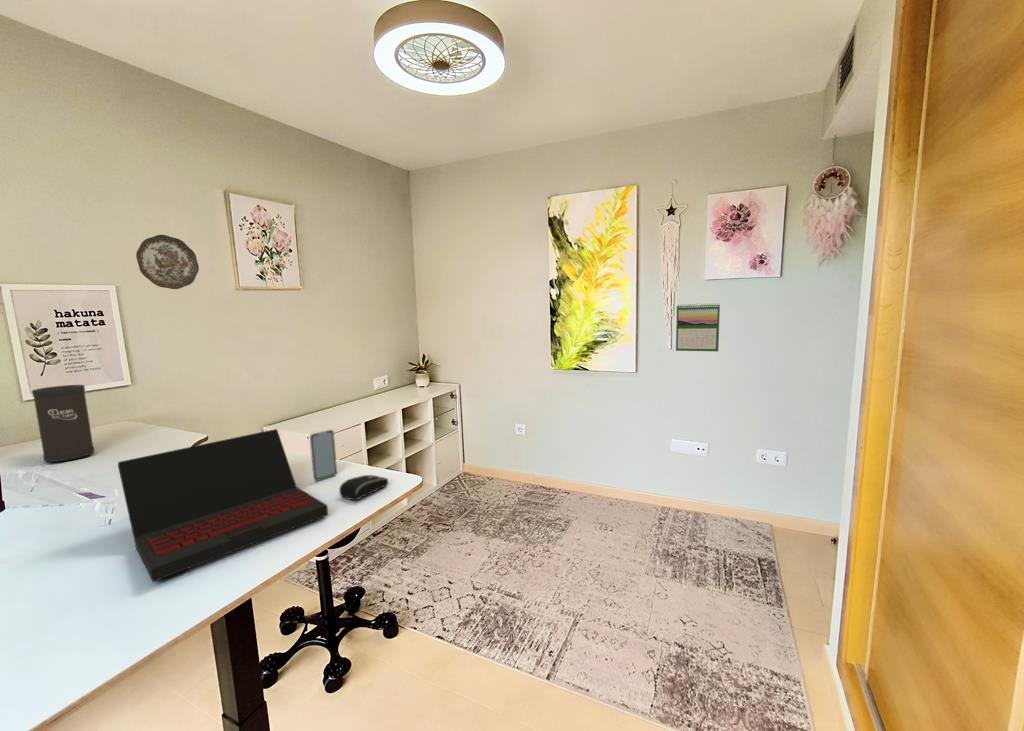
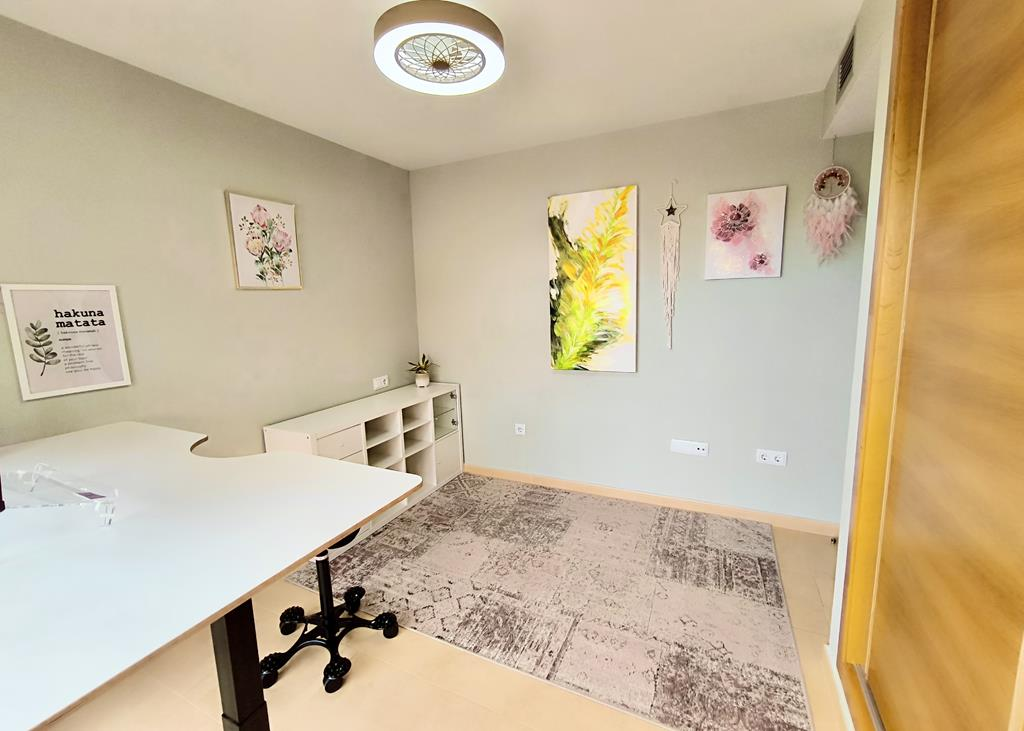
- computer mouse (364, 484)
- smartphone (323, 454)
- decorative plate (168, 262)
- calendar (697, 327)
- laptop (226, 488)
- speaker (64, 422)
